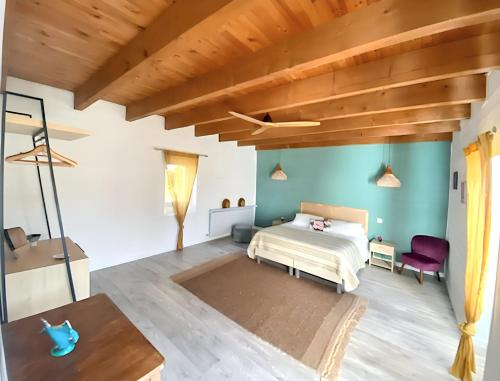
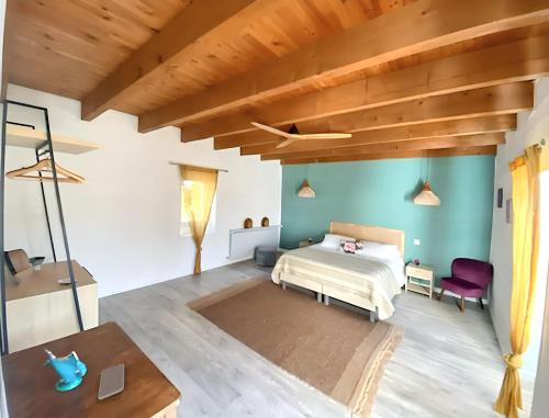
+ smartphone (112, 380)
